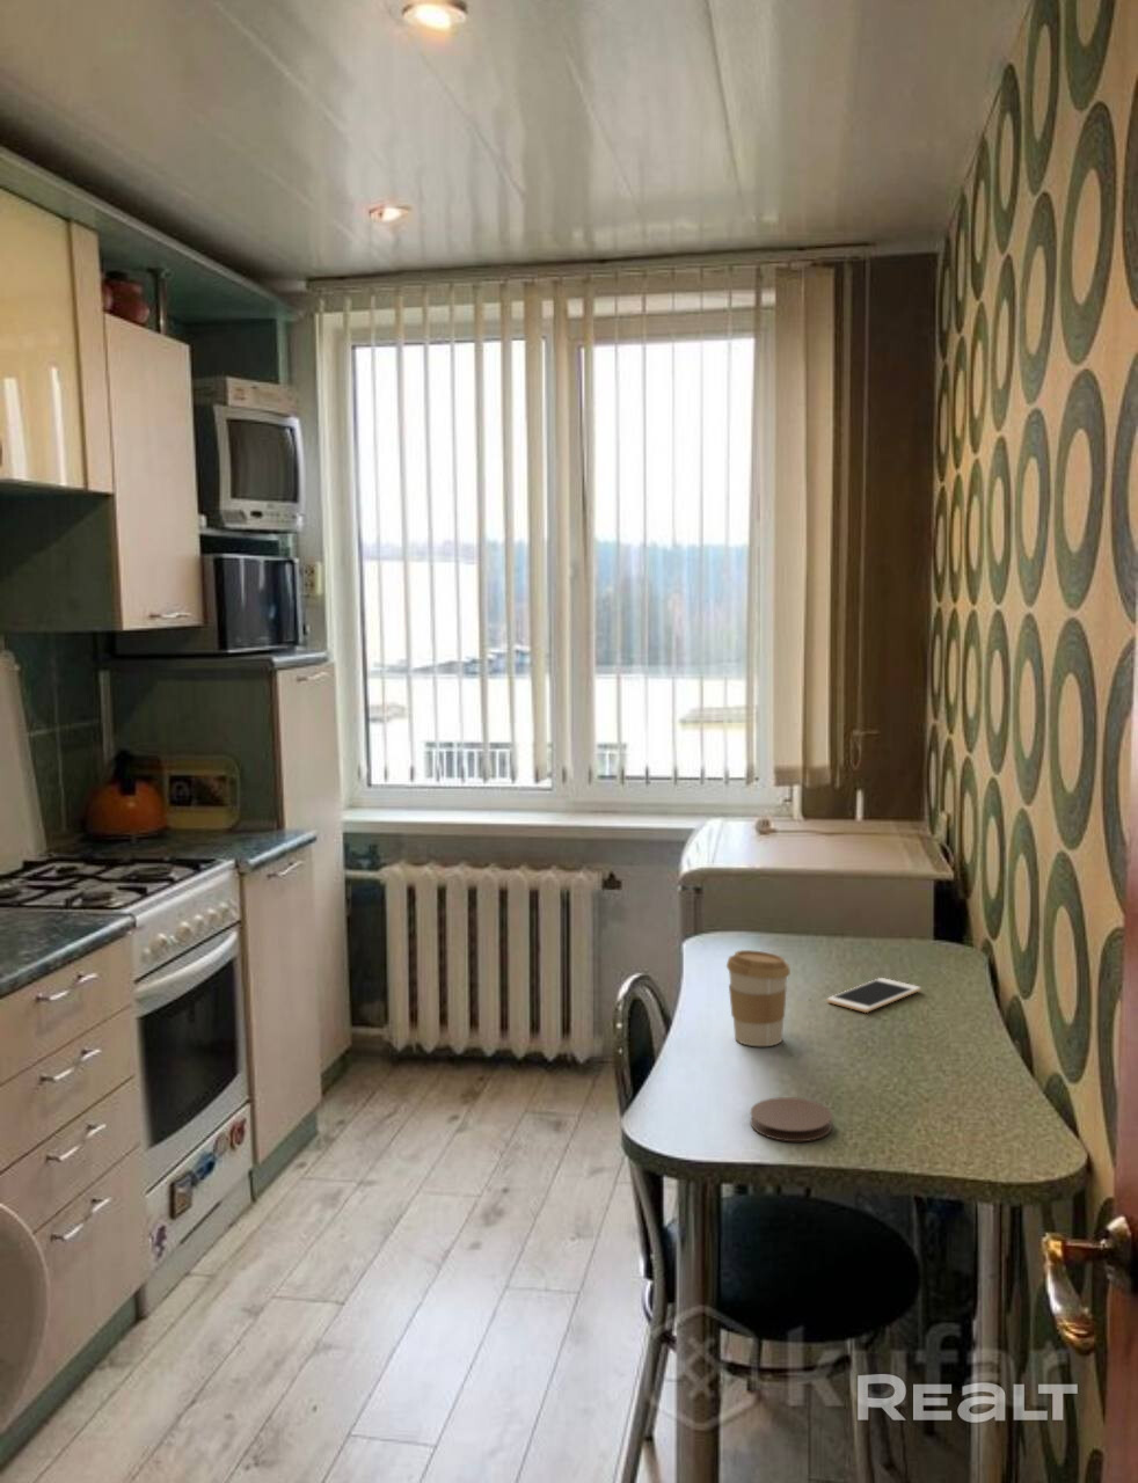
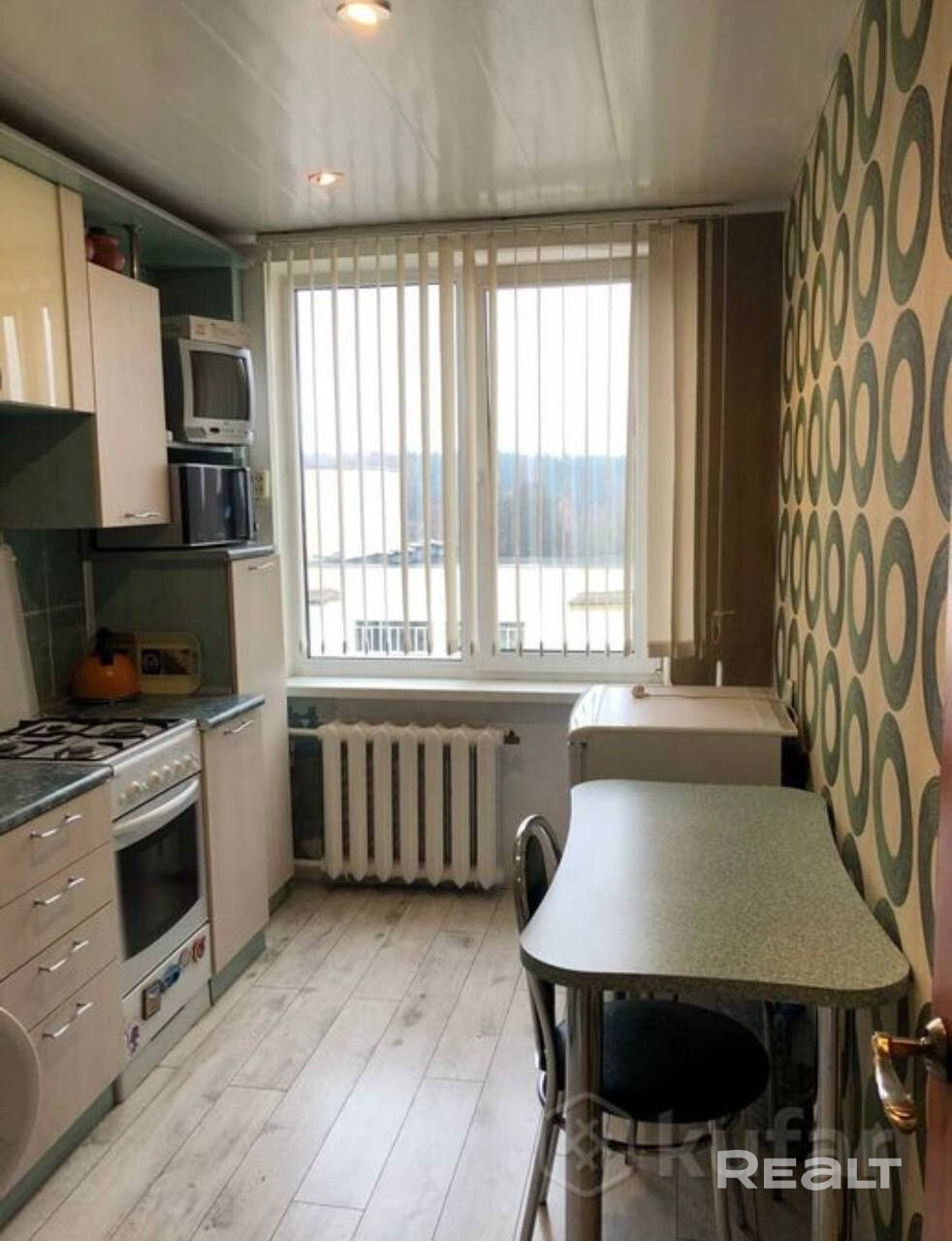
- cell phone (874, 994)
- coffee cup (758, 995)
- coaster (790, 1119)
